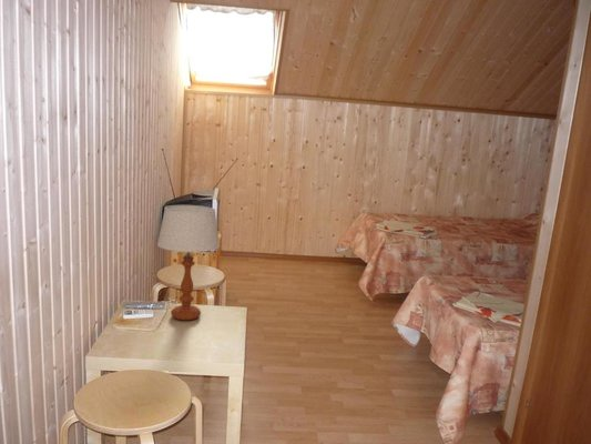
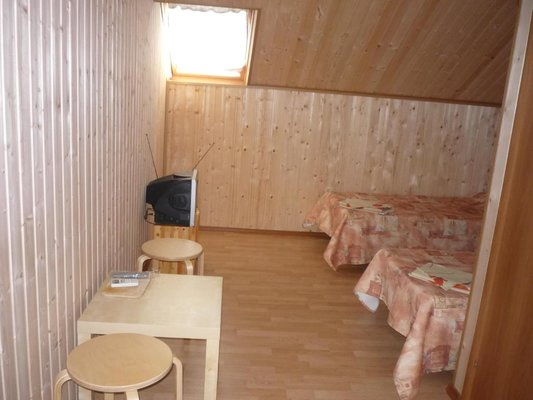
- table lamp (187, 263)
